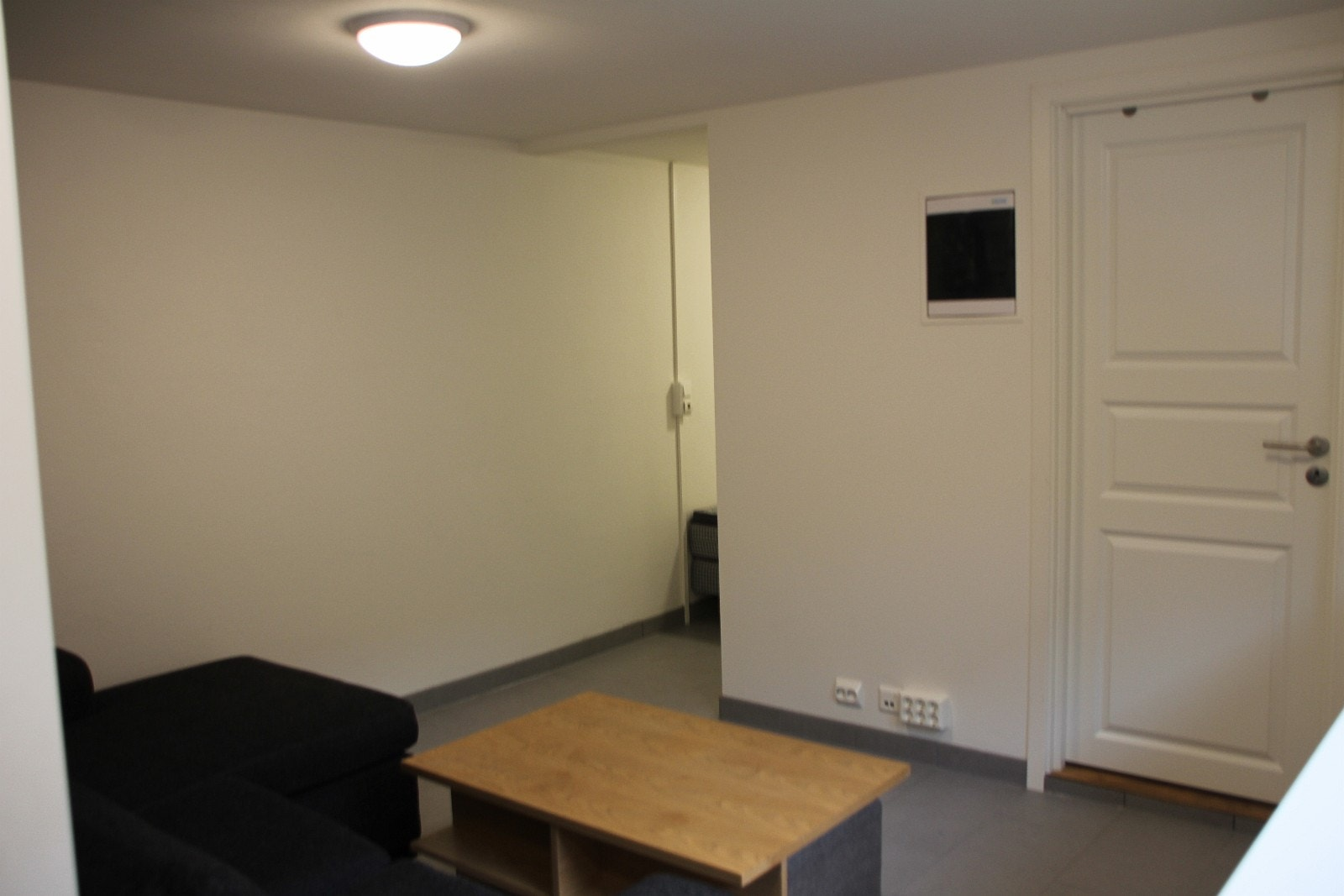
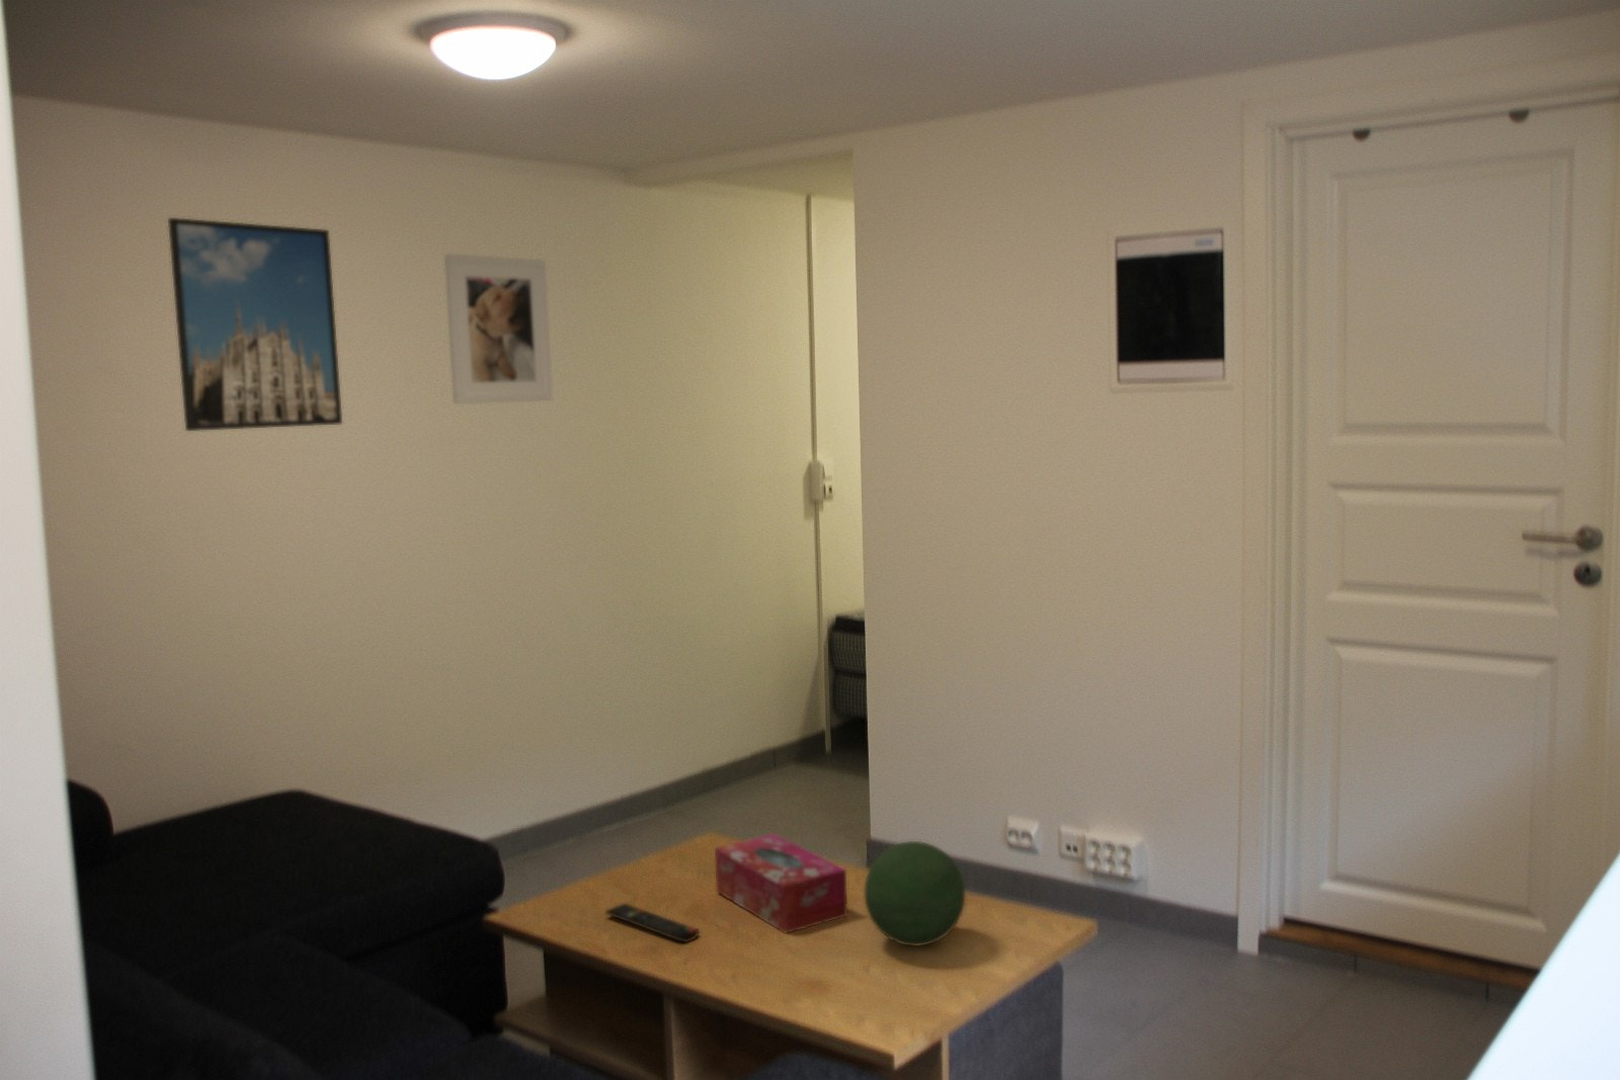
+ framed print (259, 325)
+ tissue box (779, 881)
+ decorative orb (915, 893)
+ remote control (652, 923)
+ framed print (500, 330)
